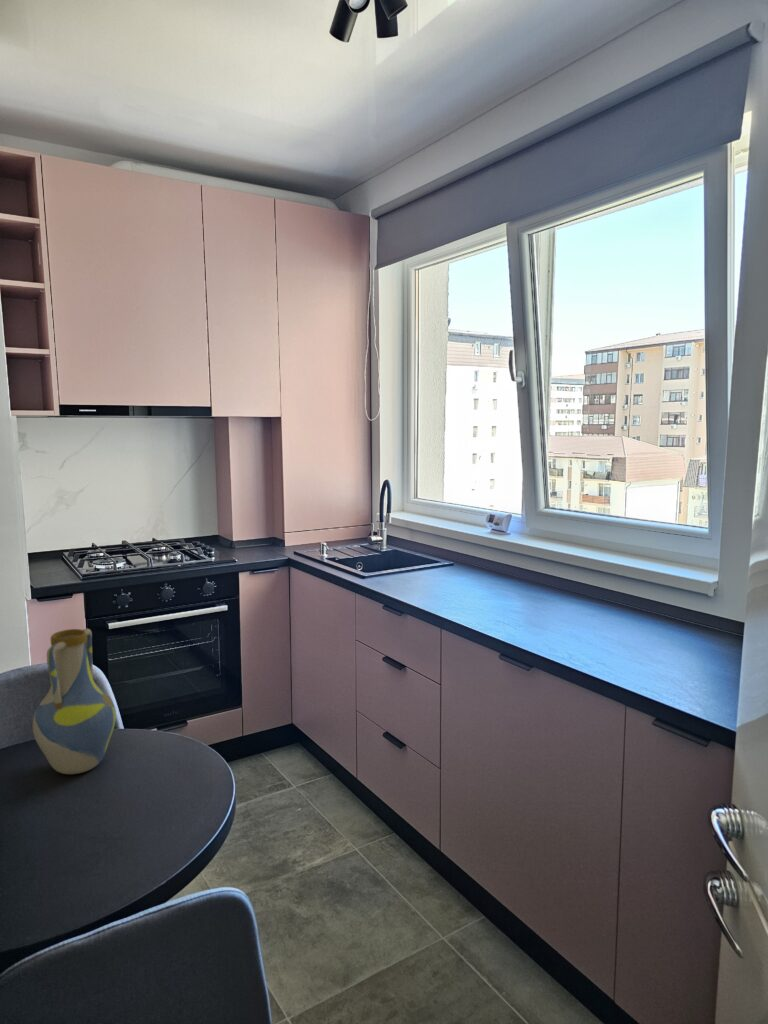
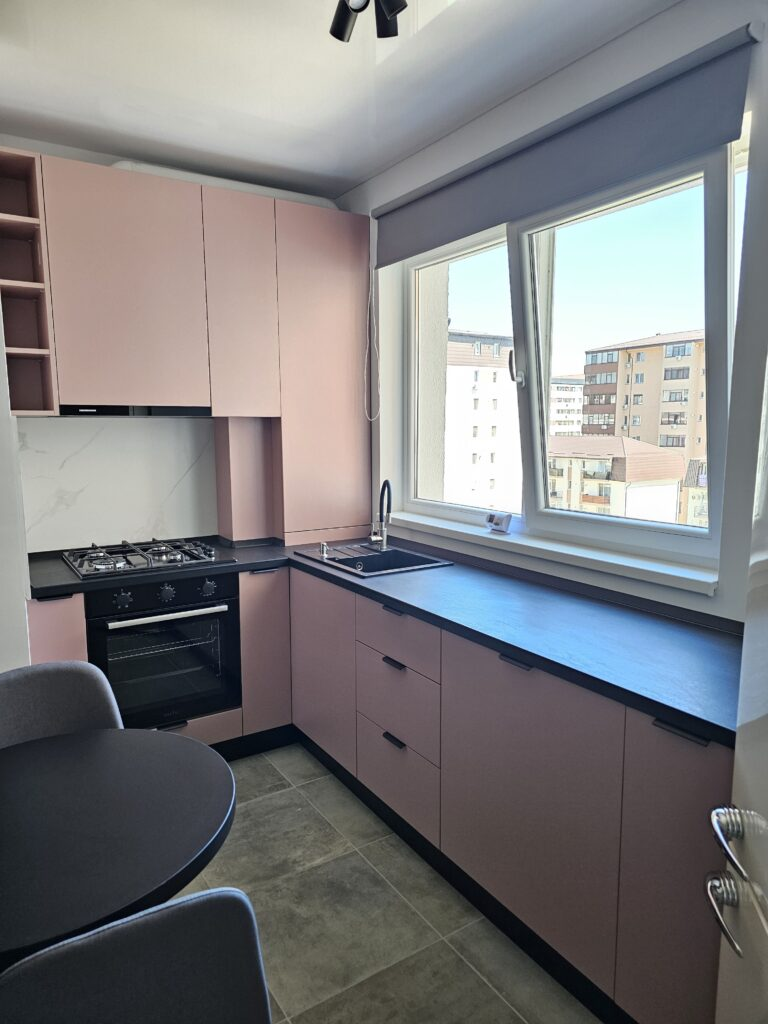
- vase (73, 700)
